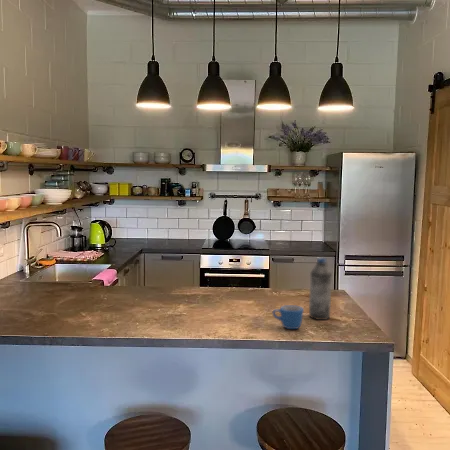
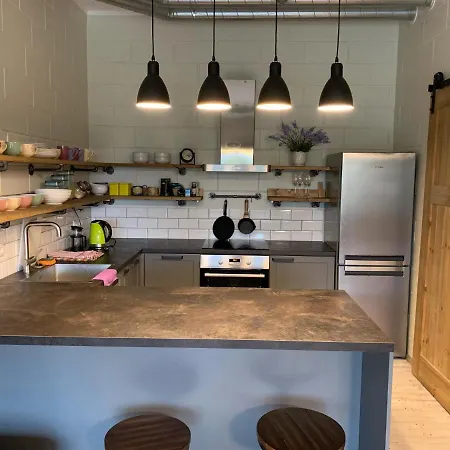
- mug (287, 317)
- water bottle (320, 287)
